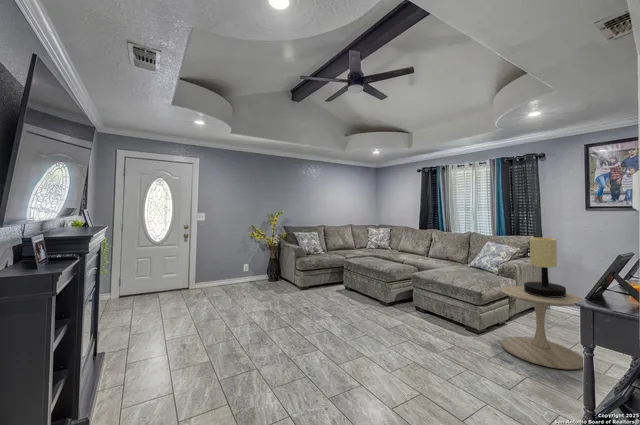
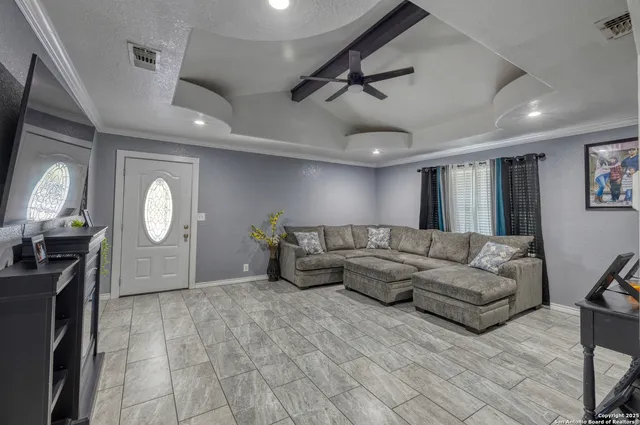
- table lamp (544, 264)
- side table (540, 323)
